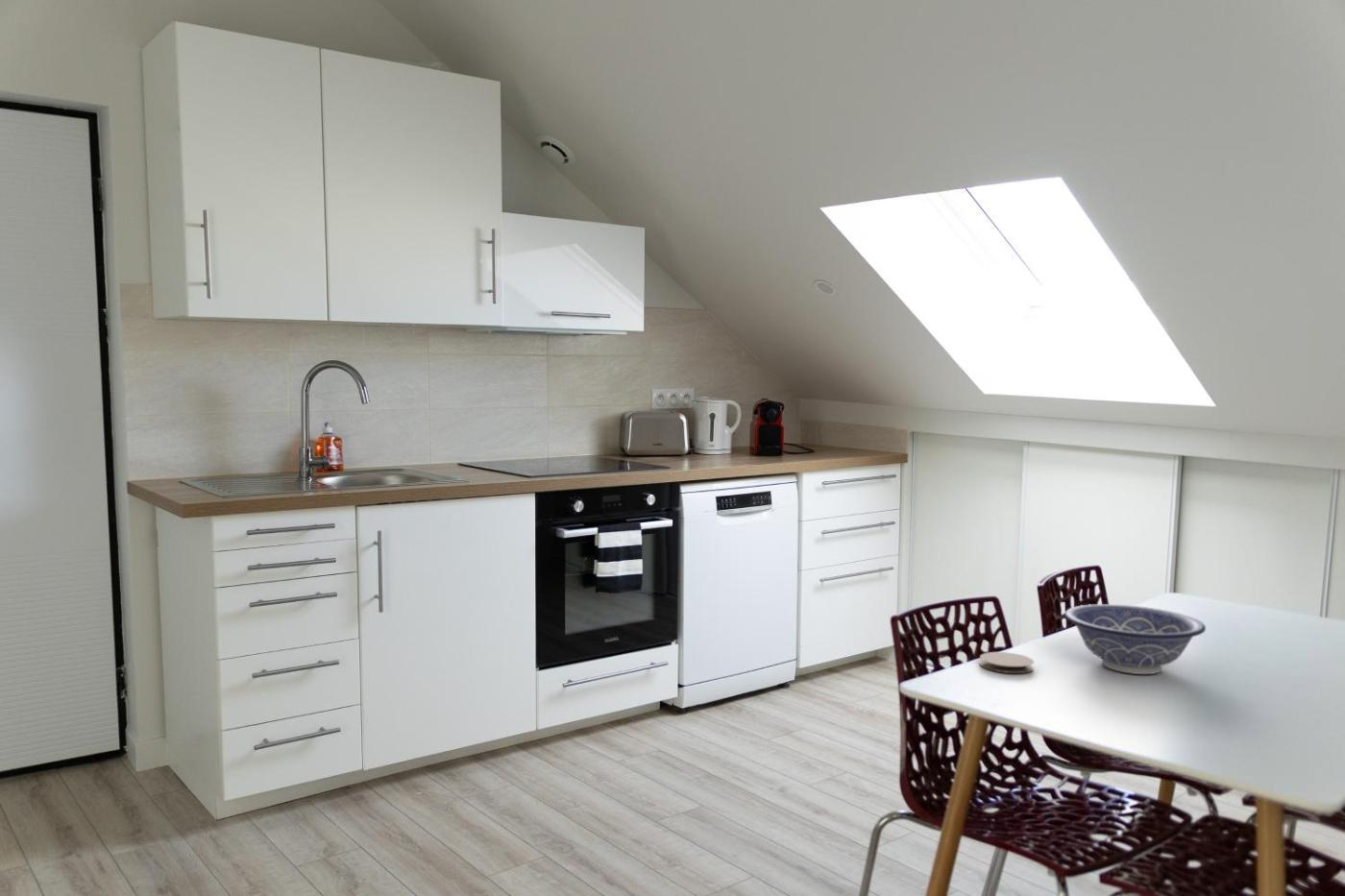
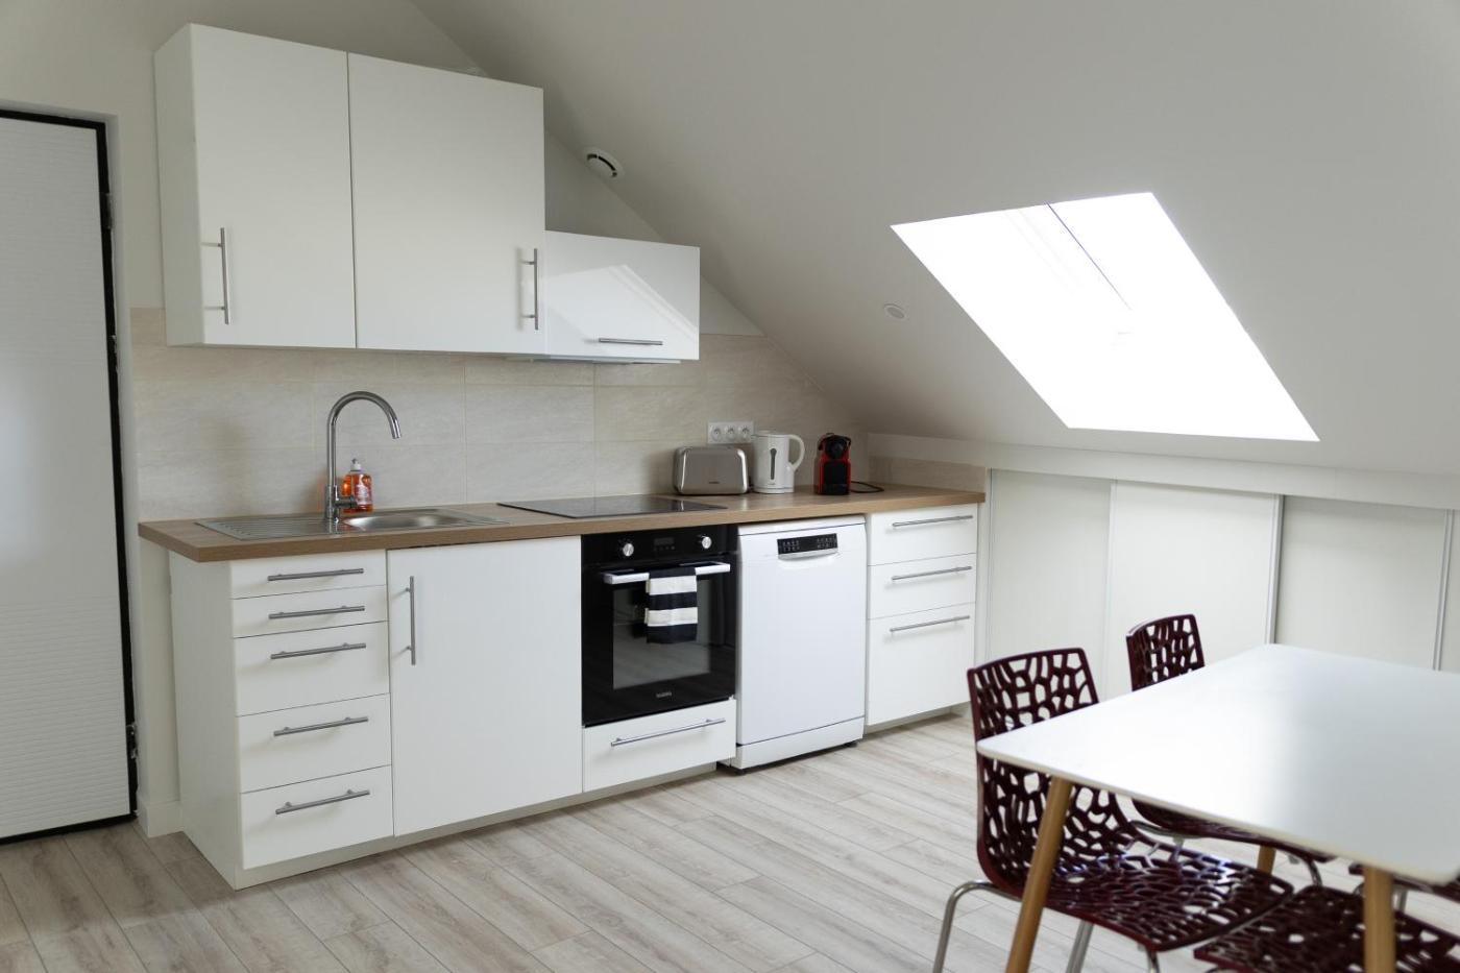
- coaster (1006, 662)
- decorative bowl (1132, 642)
